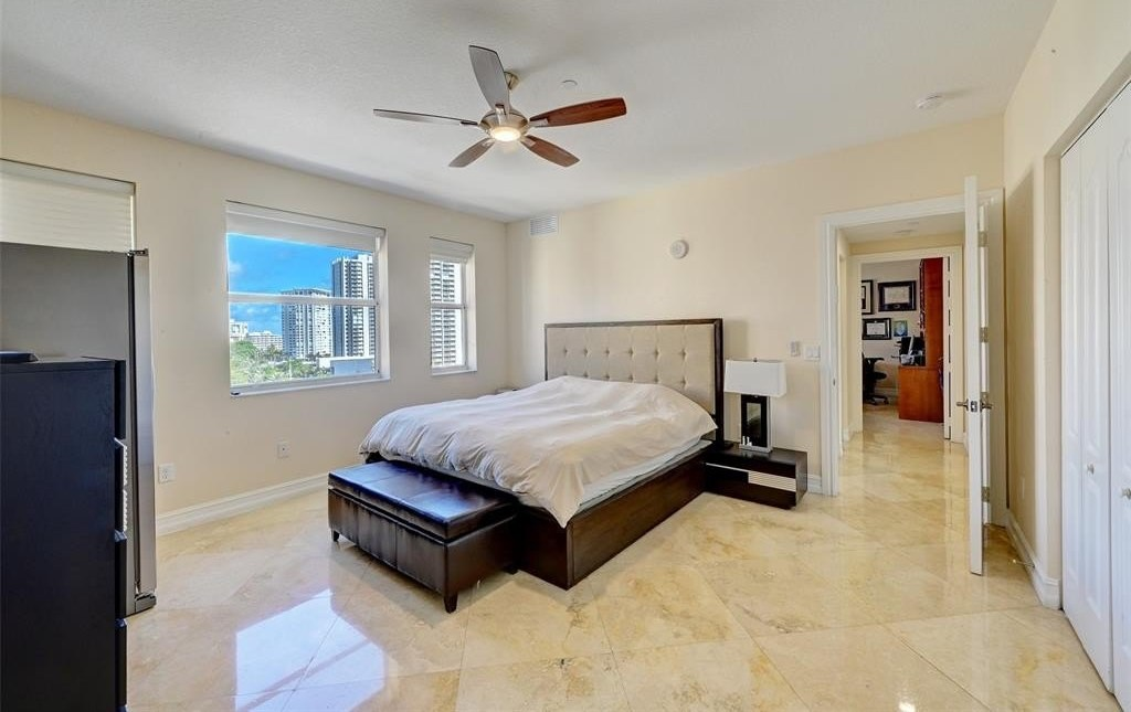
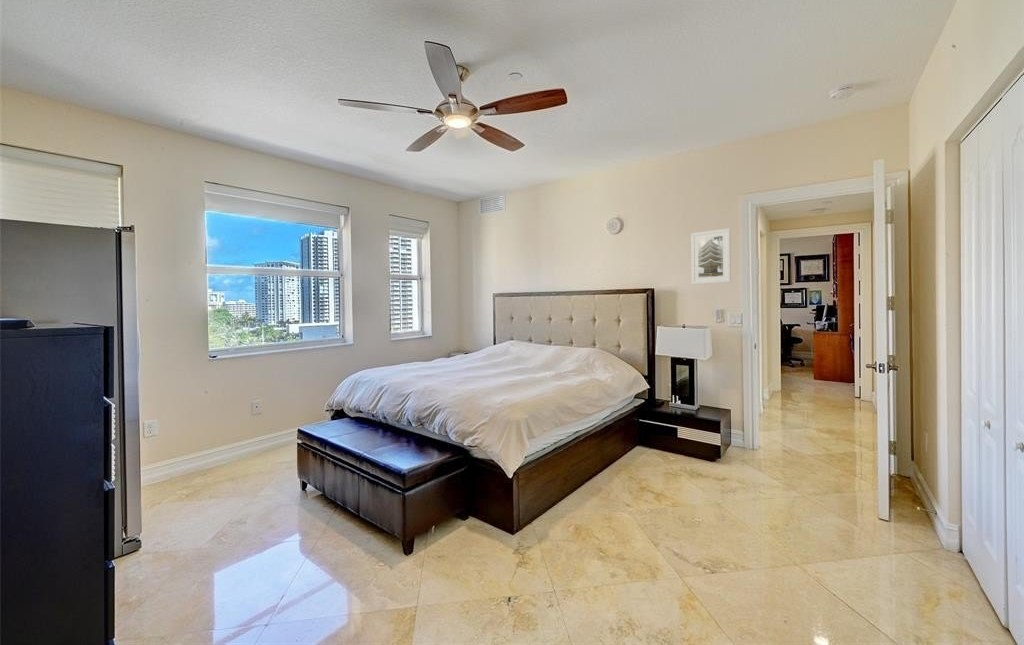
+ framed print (710, 257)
